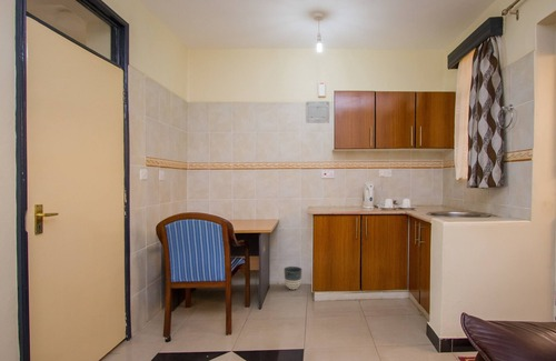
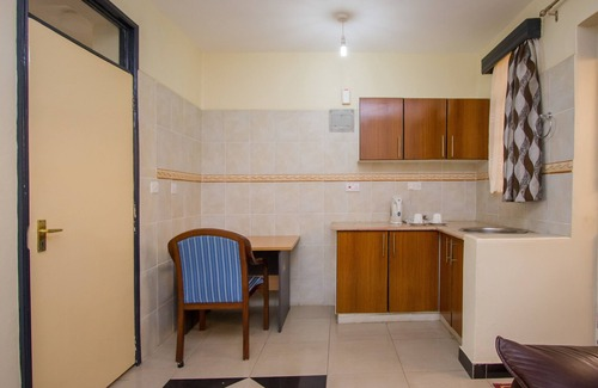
- planter (292, 279)
